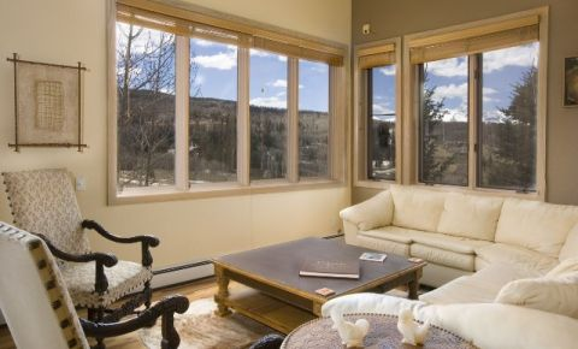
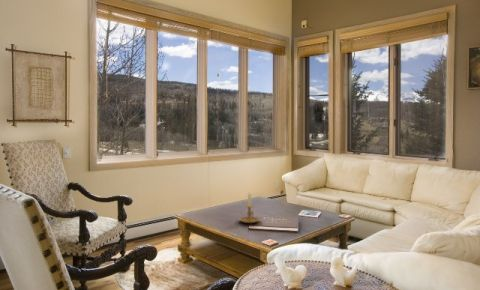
+ candle holder (249, 207)
